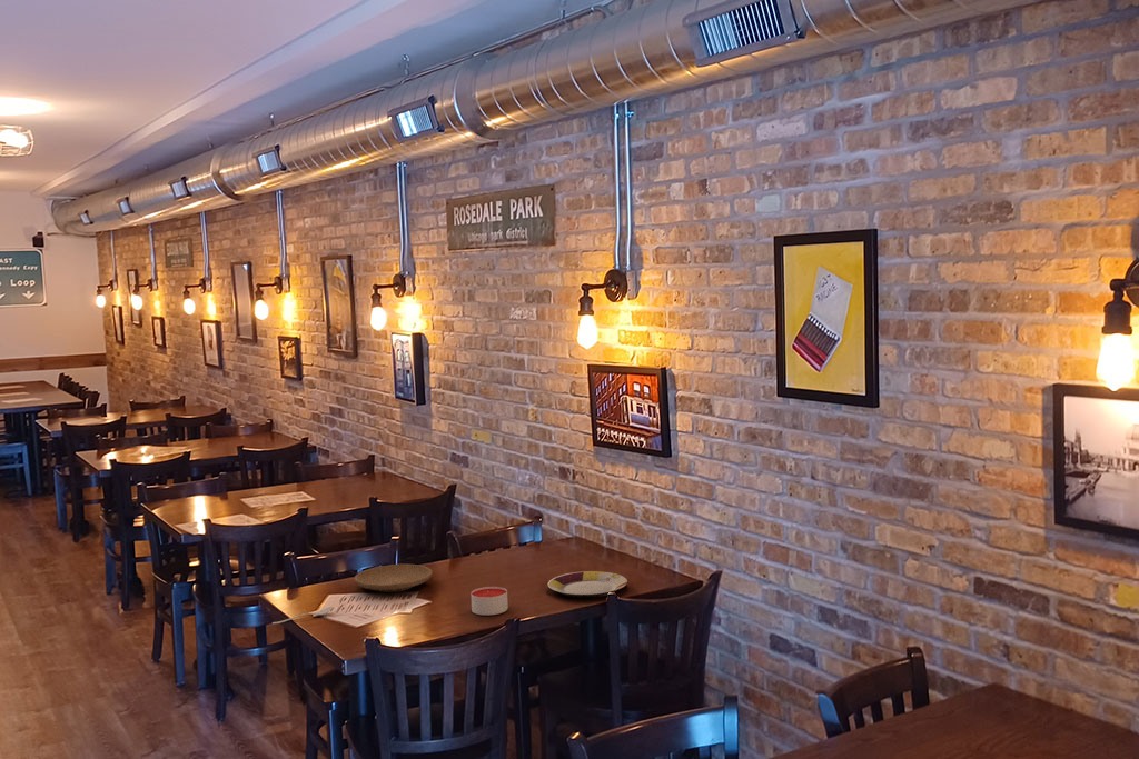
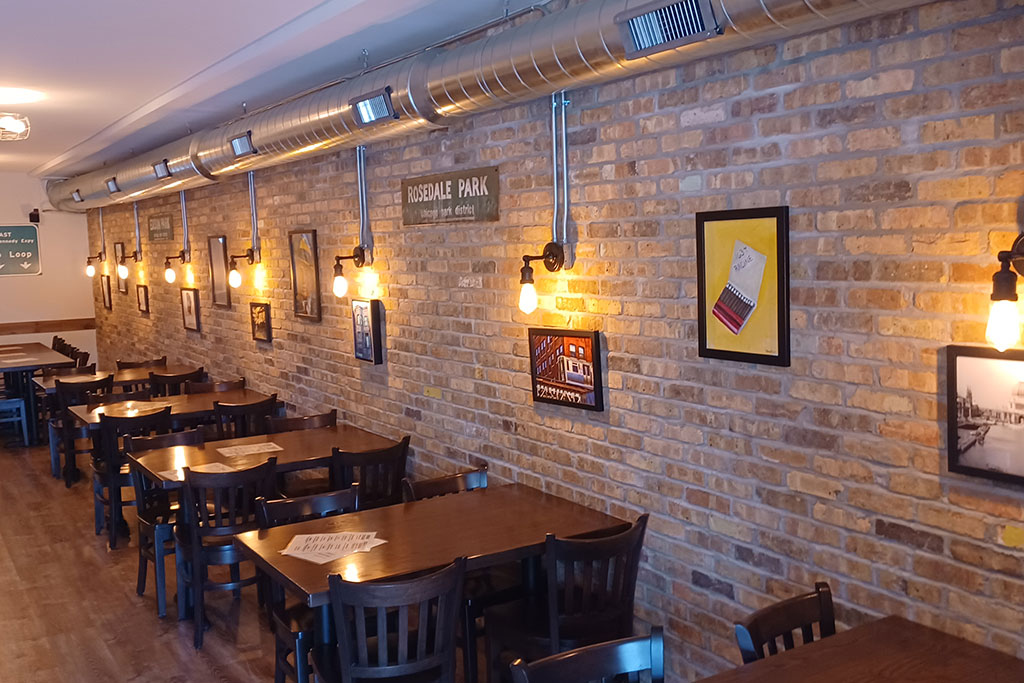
- plate (394, 580)
- spoon (303, 615)
- candle (489, 599)
- plate (587, 585)
